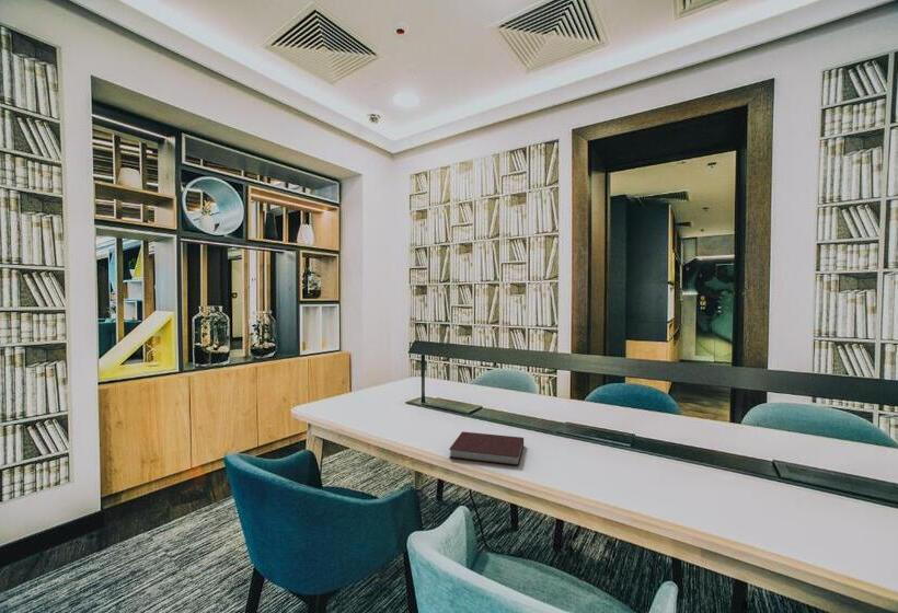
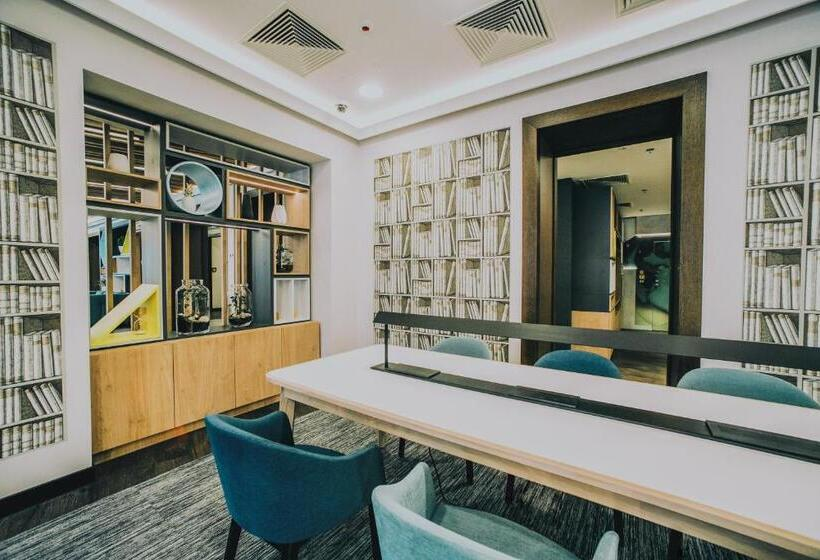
- notebook (487, 447)
